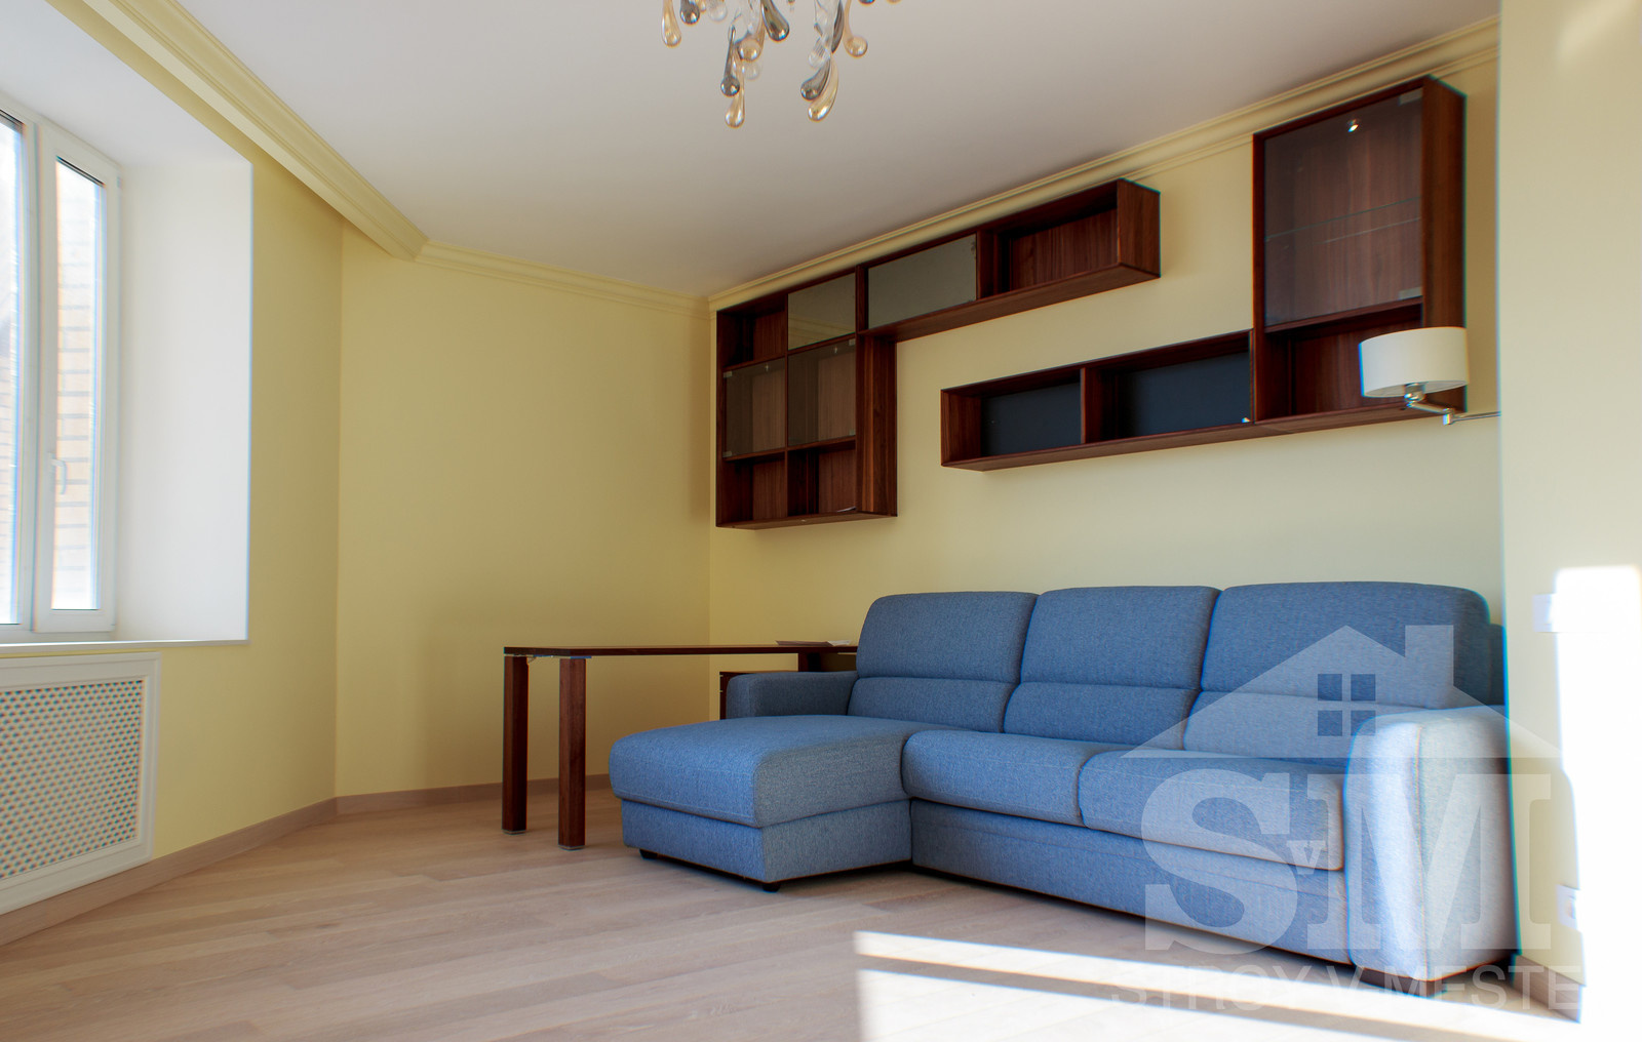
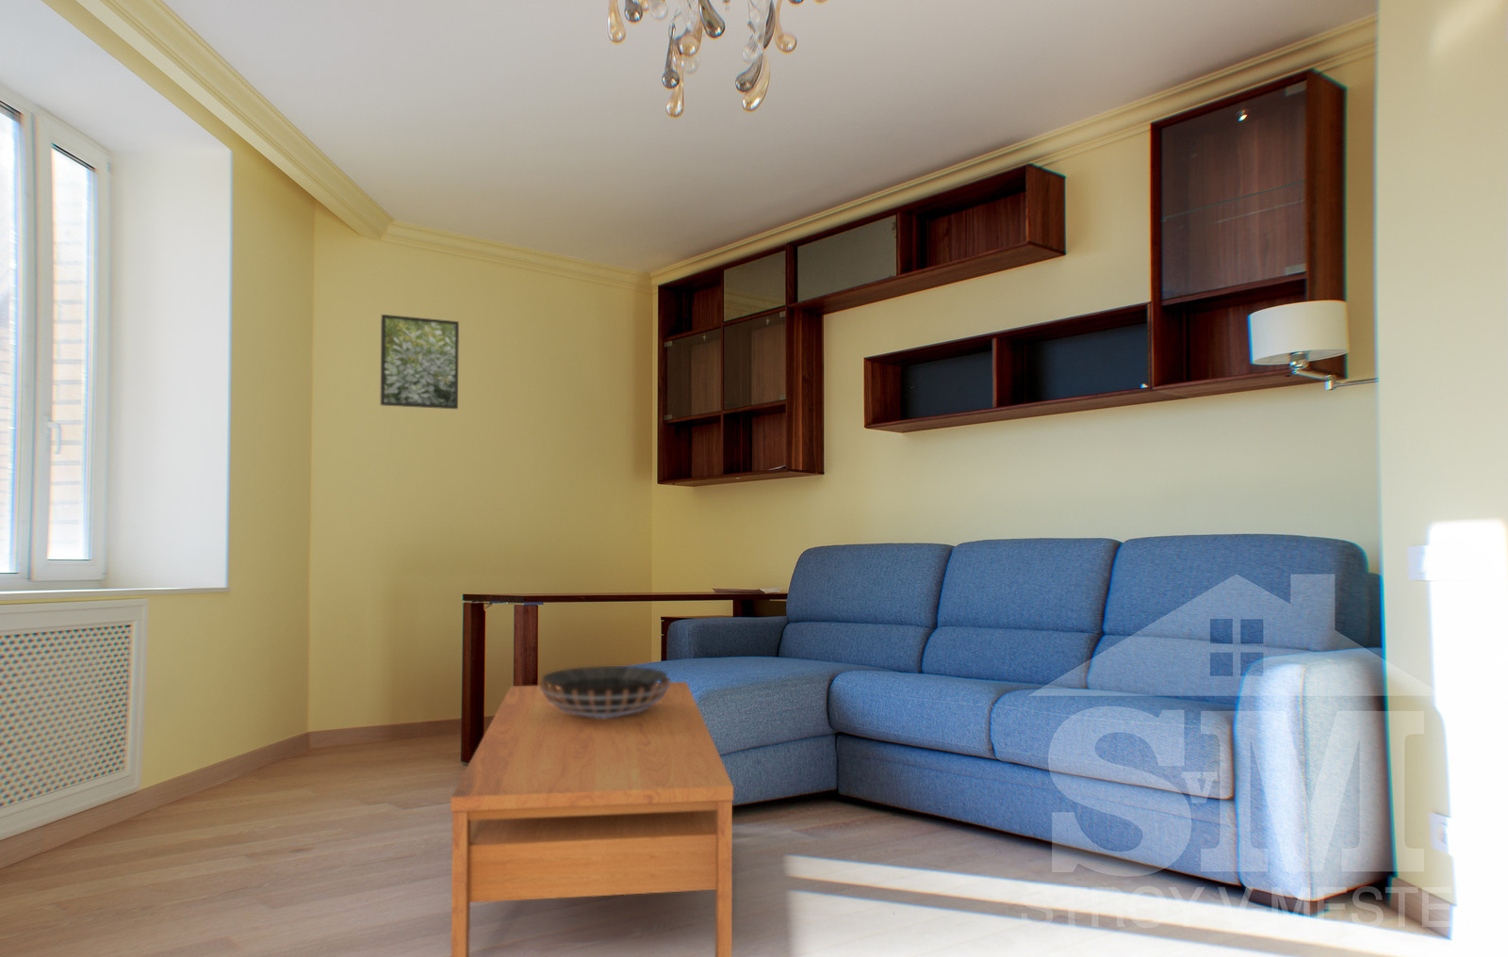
+ decorative bowl (606, 693)
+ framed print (420, 363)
+ coffee table (597, 809)
